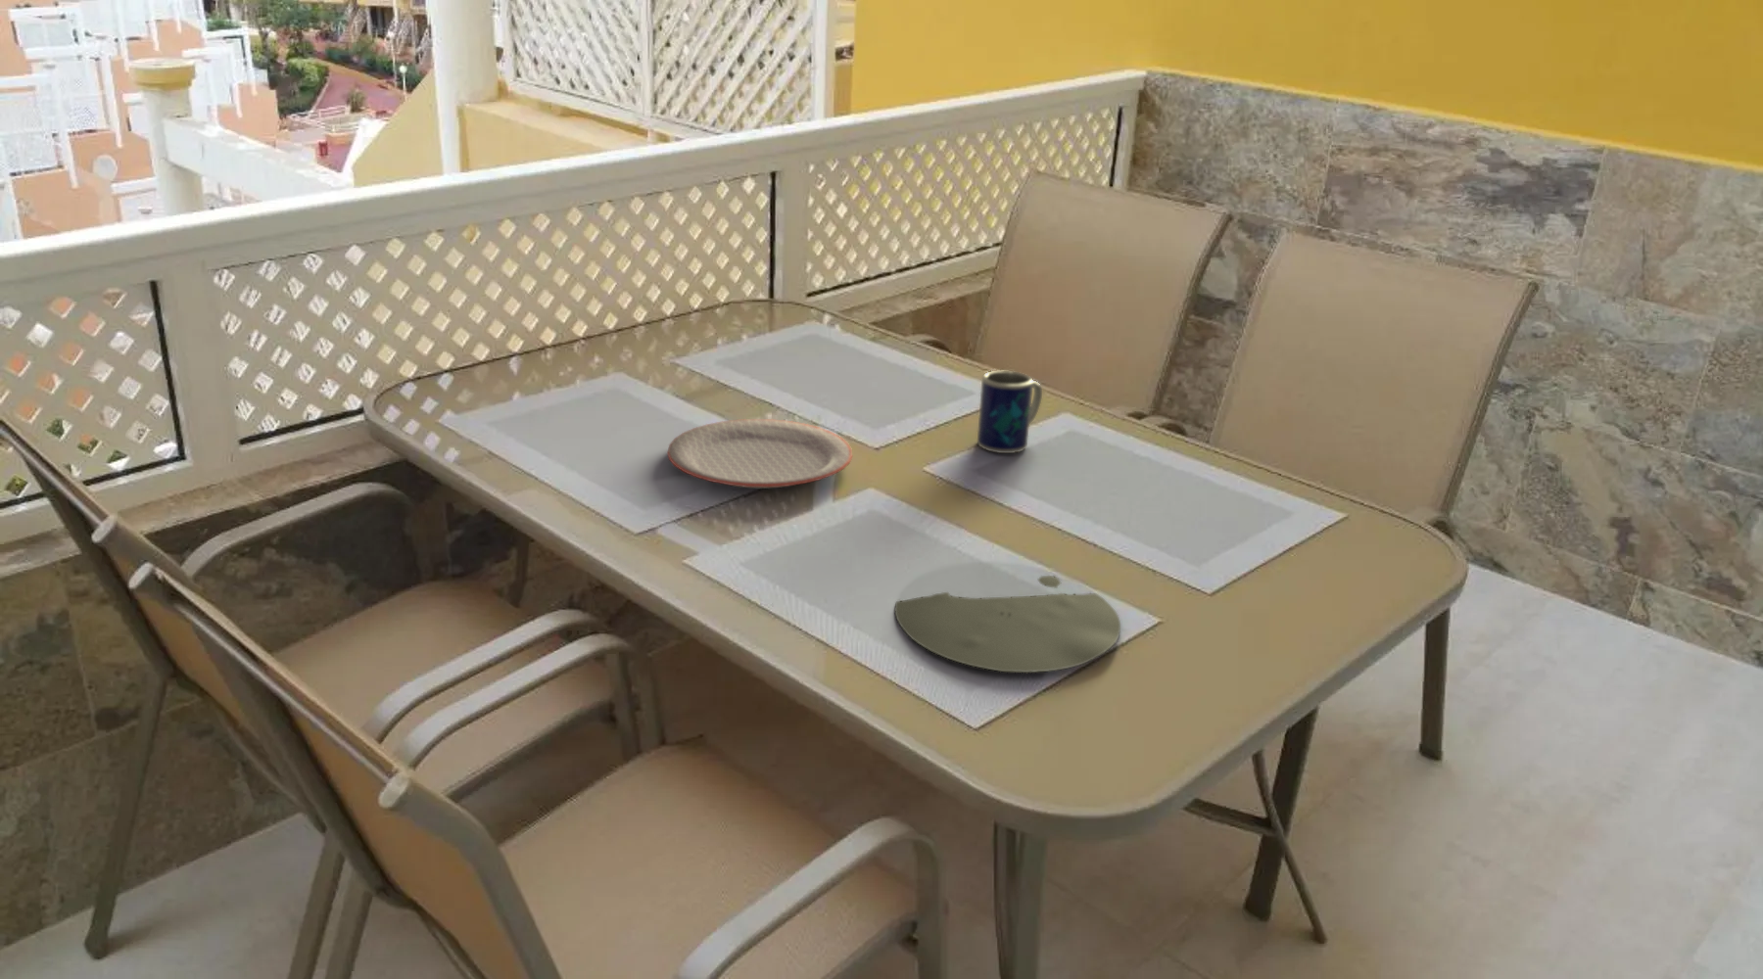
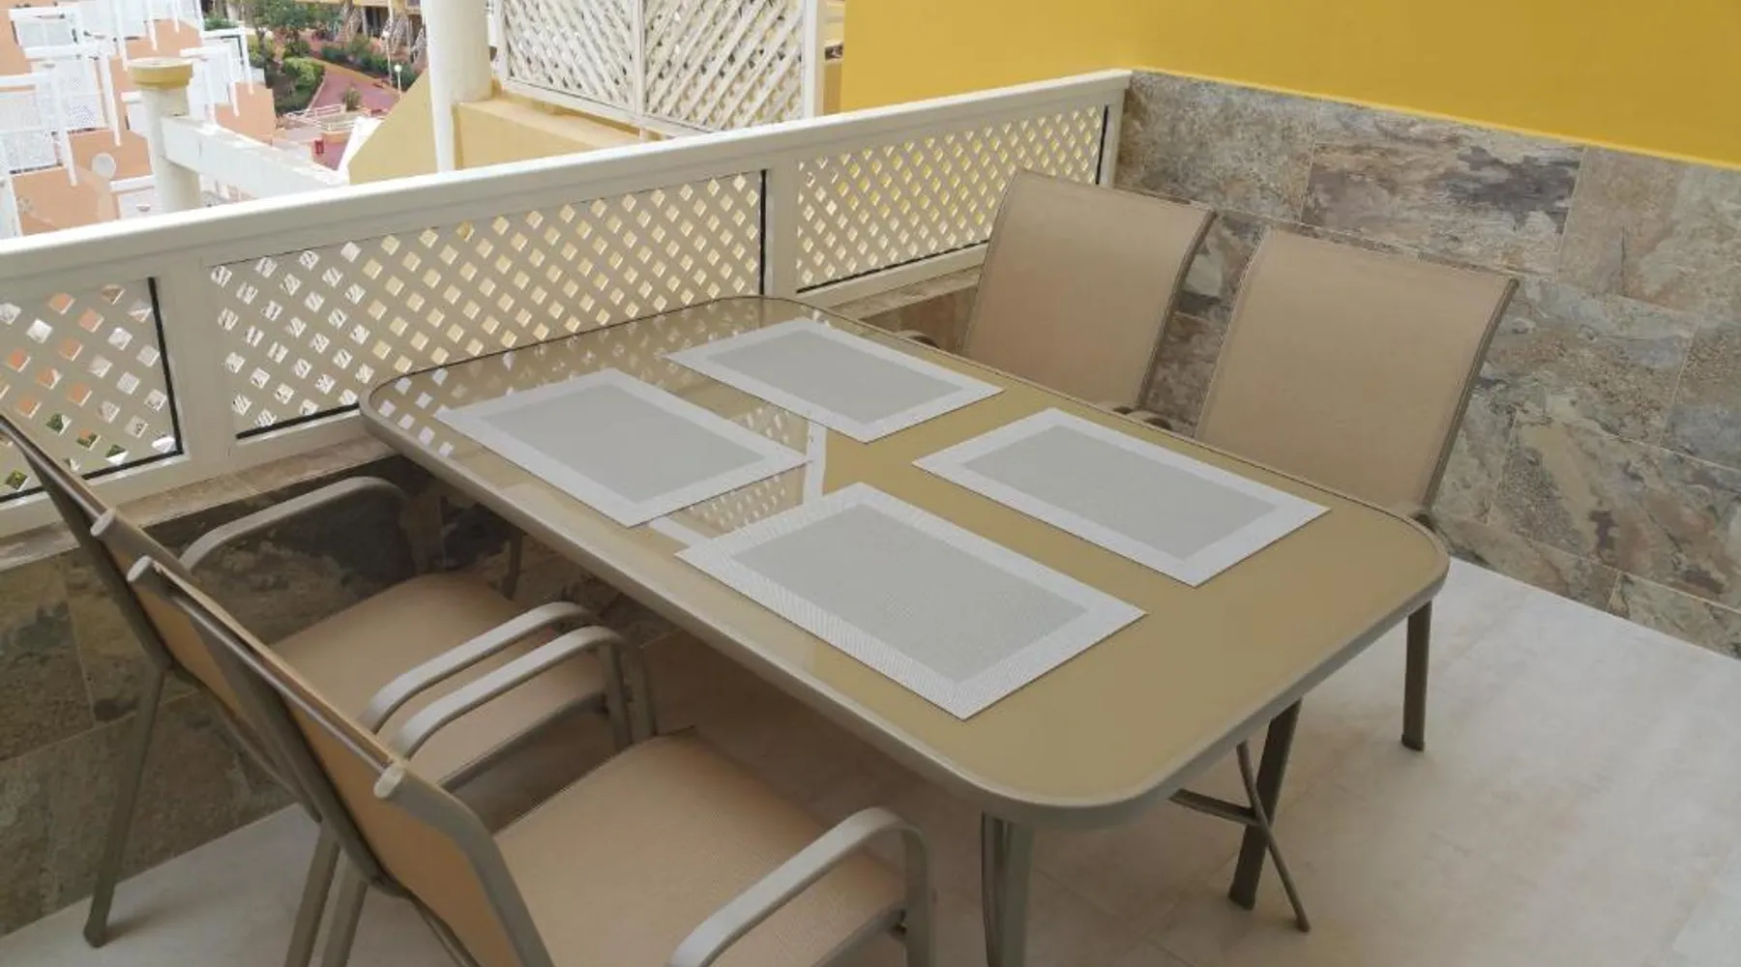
- plate (1007, 612)
- mug (1013, 409)
- plate (760, 456)
